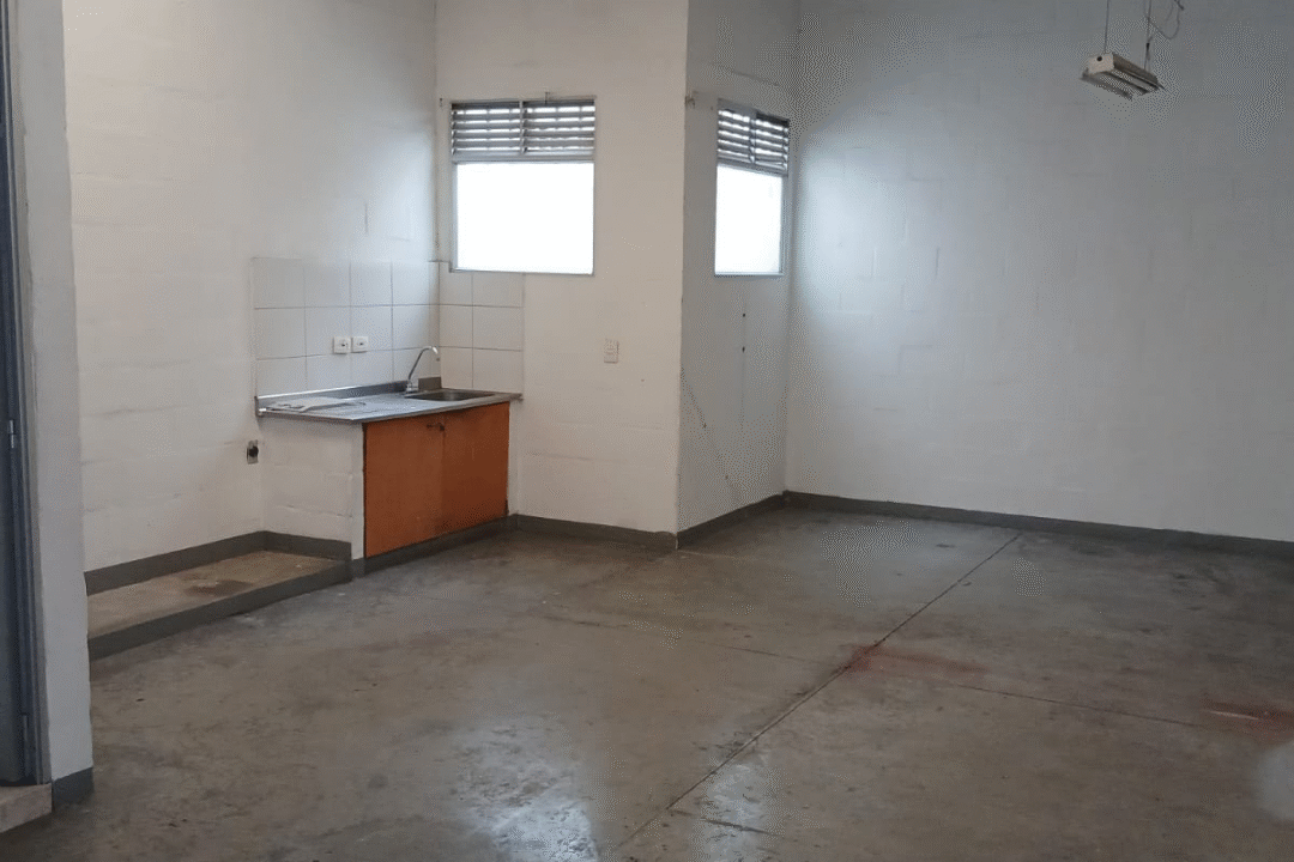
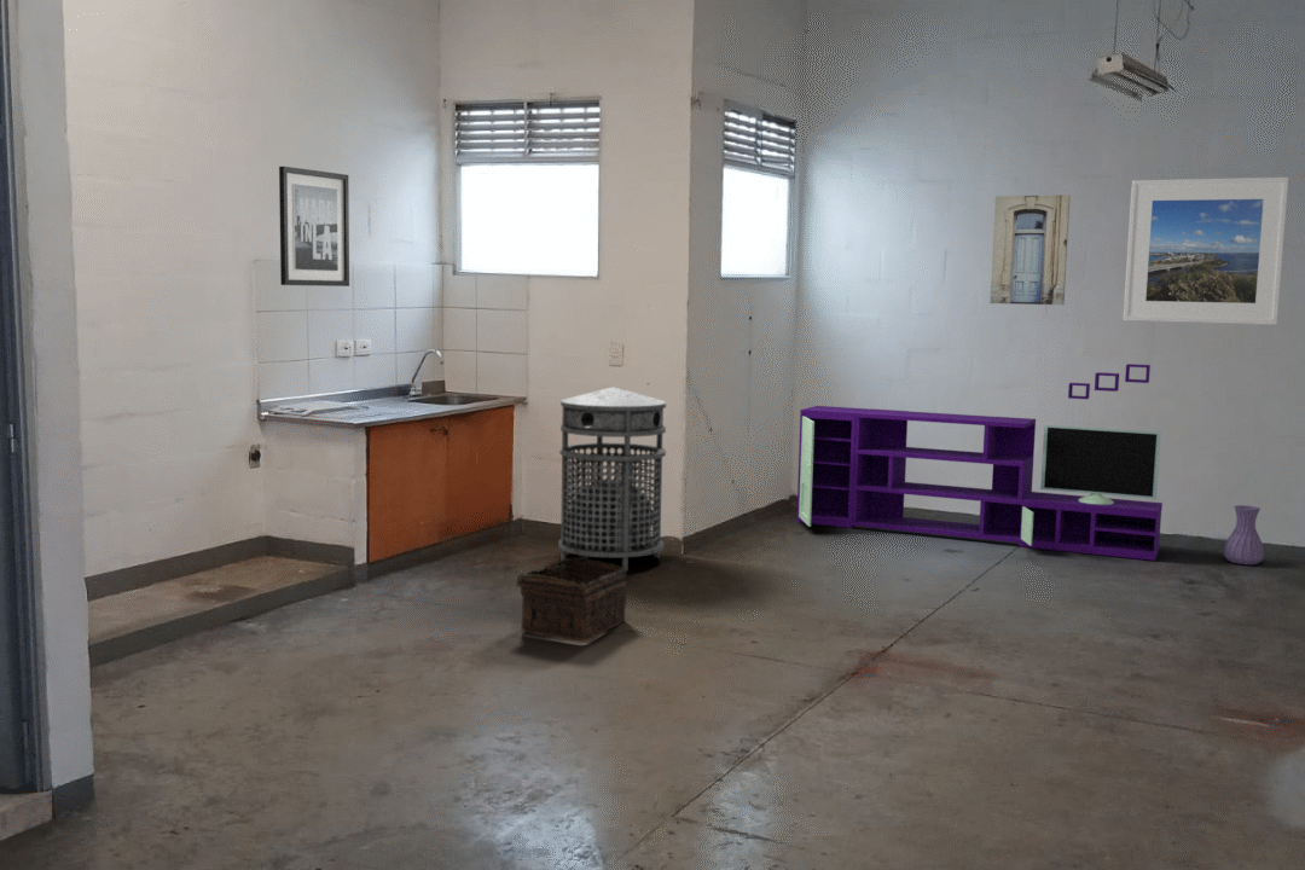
+ trash can (611, 474)
+ vase (1245, 535)
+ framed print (1202, 250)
+ media console (969, 452)
+ wall art (315, 228)
+ wall art (1028, 250)
+ basket (568, 592)
